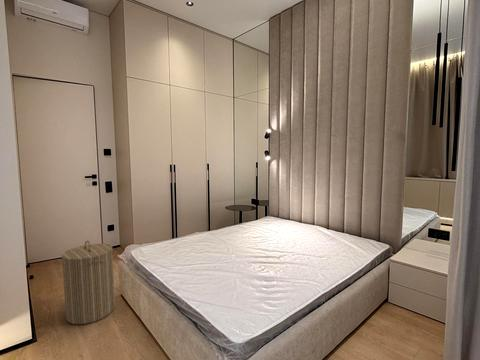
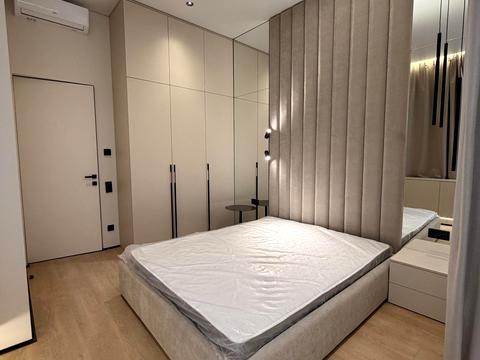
- laundry hamper (89, 276)
